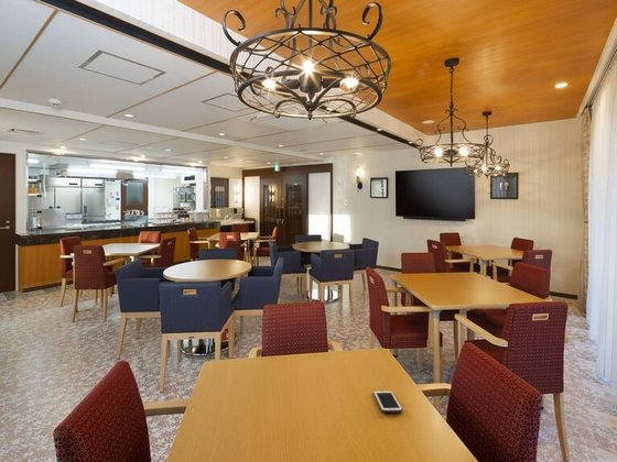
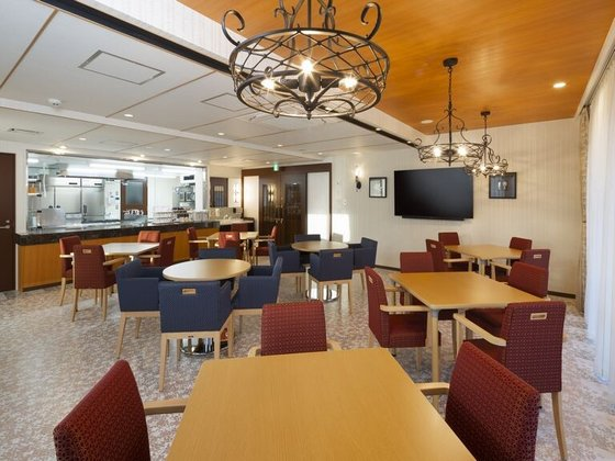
- cell phone (387, 400)
